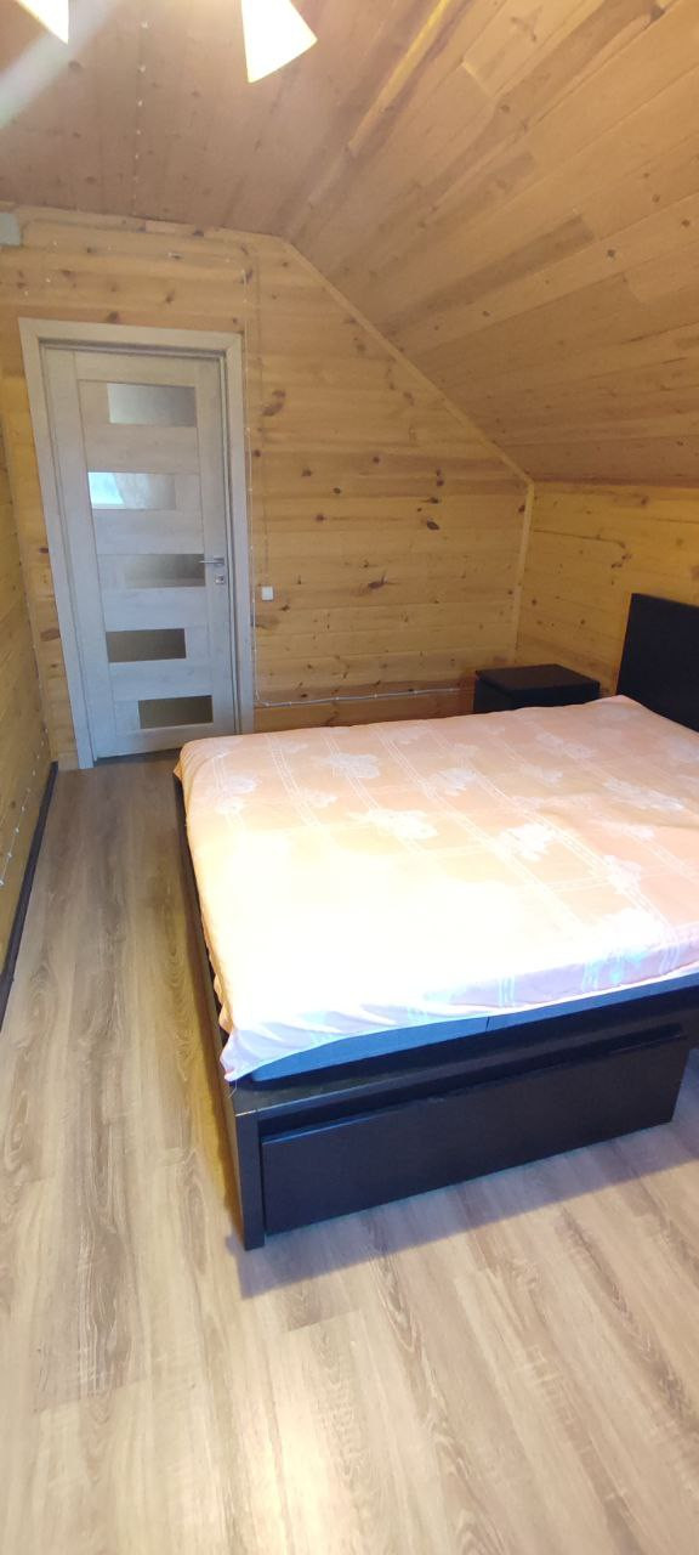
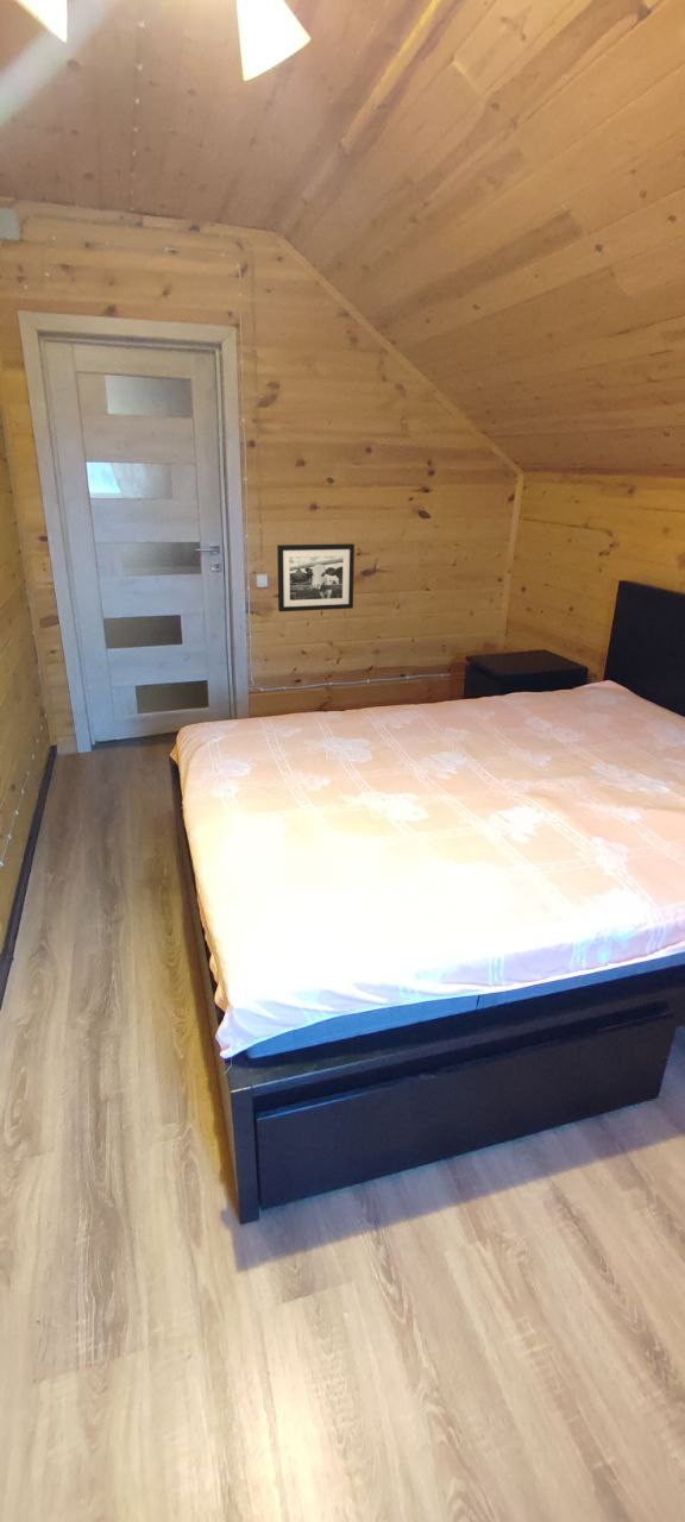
+ picture frame (316, 577)
